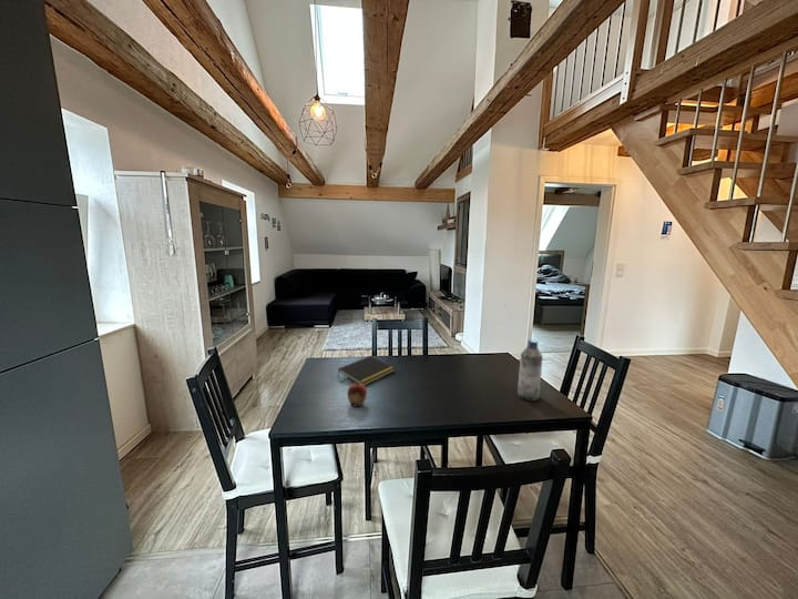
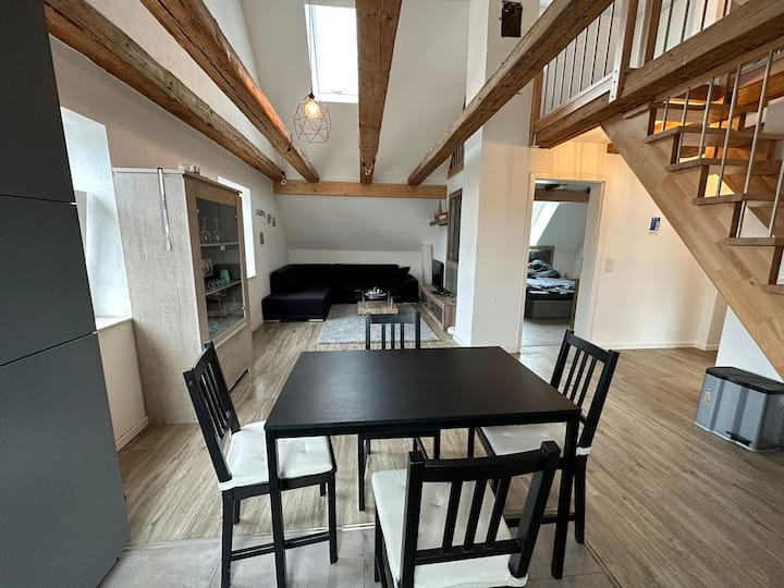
- water bottle (530, 368)
- fruit (357, 393)
- notepad (367, 369)
